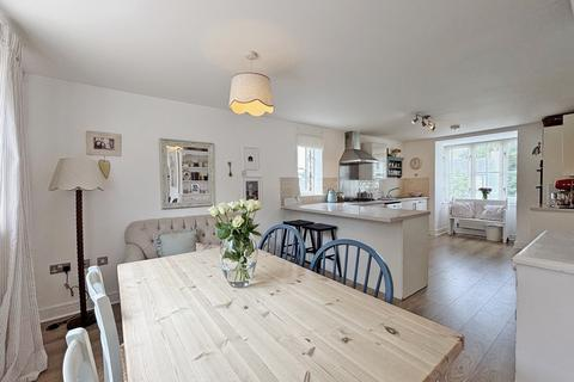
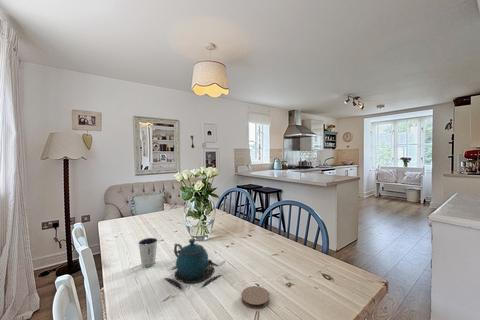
+ dixie cup (148, 252)
+ coaster (255, 296)
+ teapot (193, 255)
